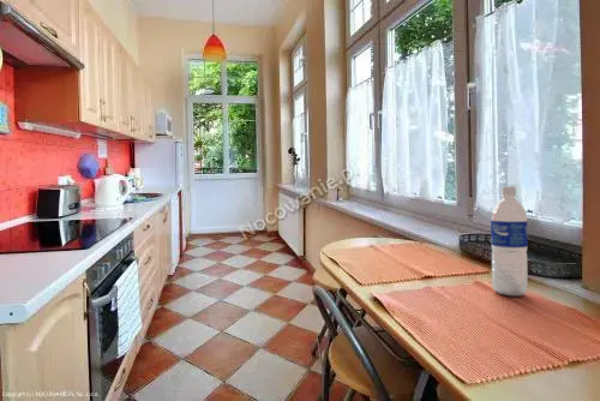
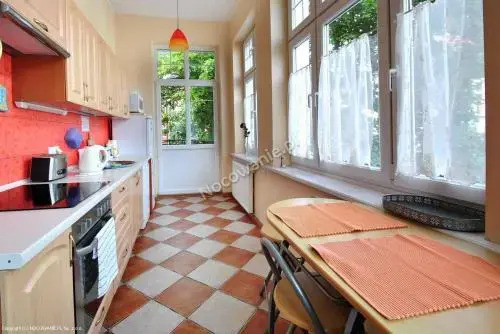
- water bottle (509, 240)
